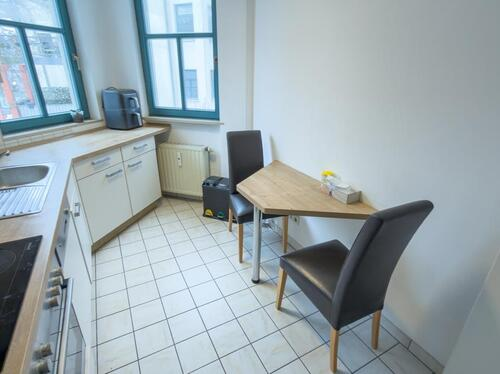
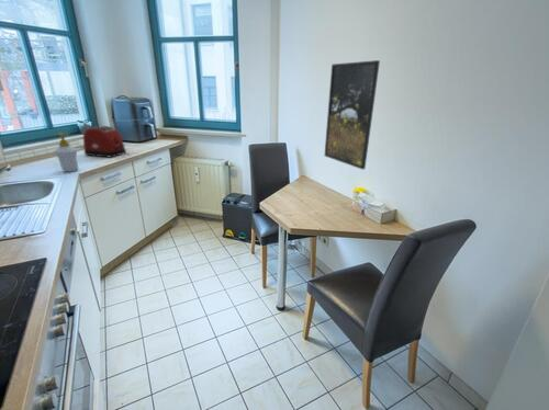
+ soap bottle (66, 152)
+ toaster (103, 140)
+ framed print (347, 115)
